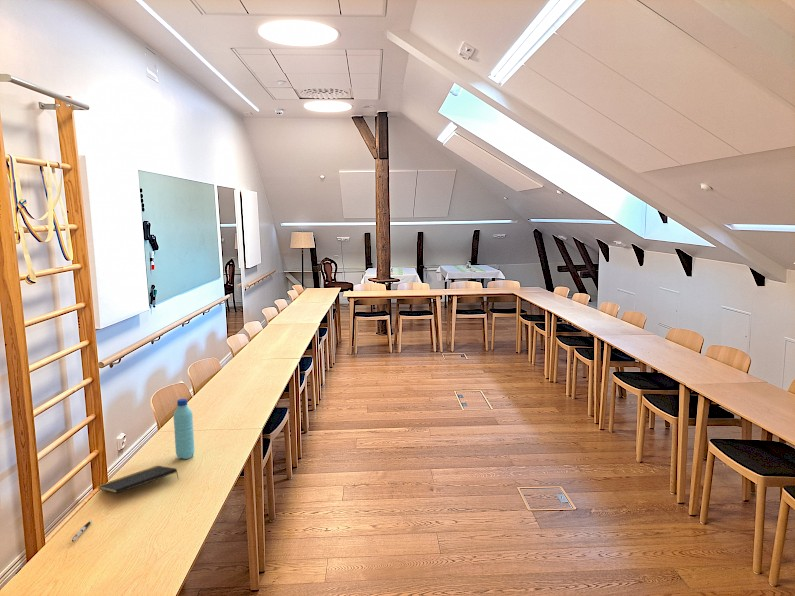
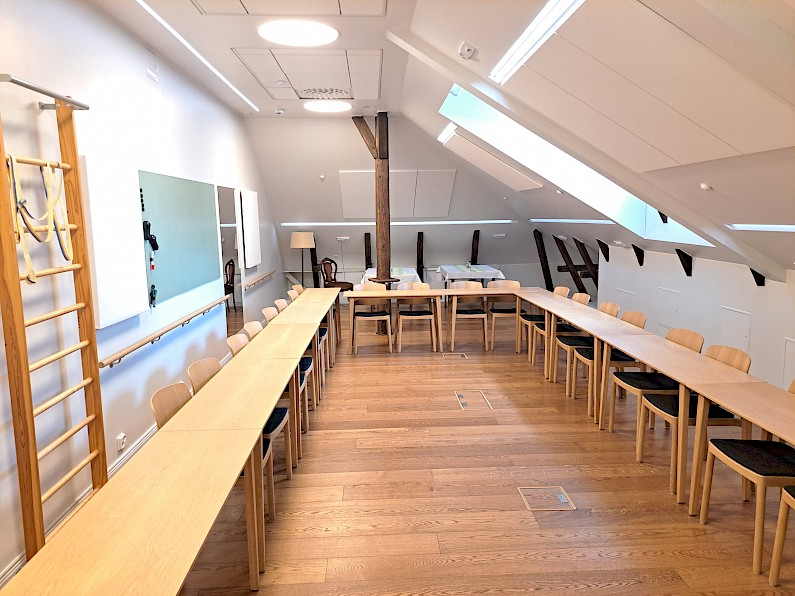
- pen (82, 529)
- notepad (138, 478)
- water bottle (183, 428)
